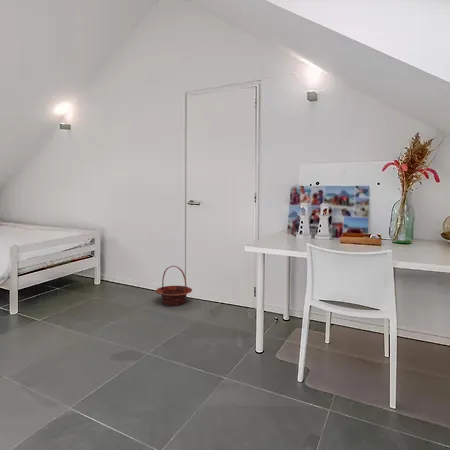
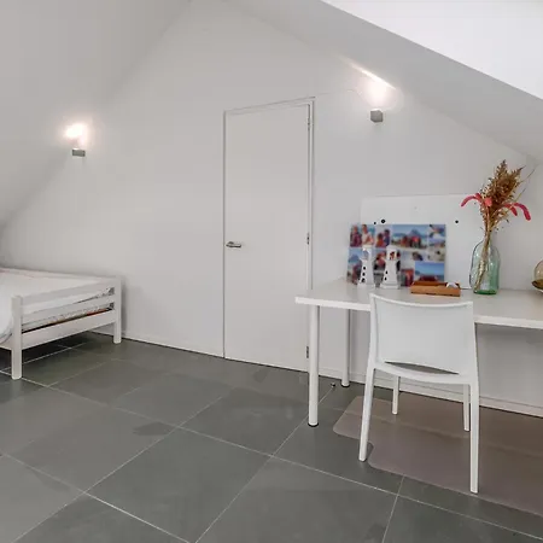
- basket (174, 286)
